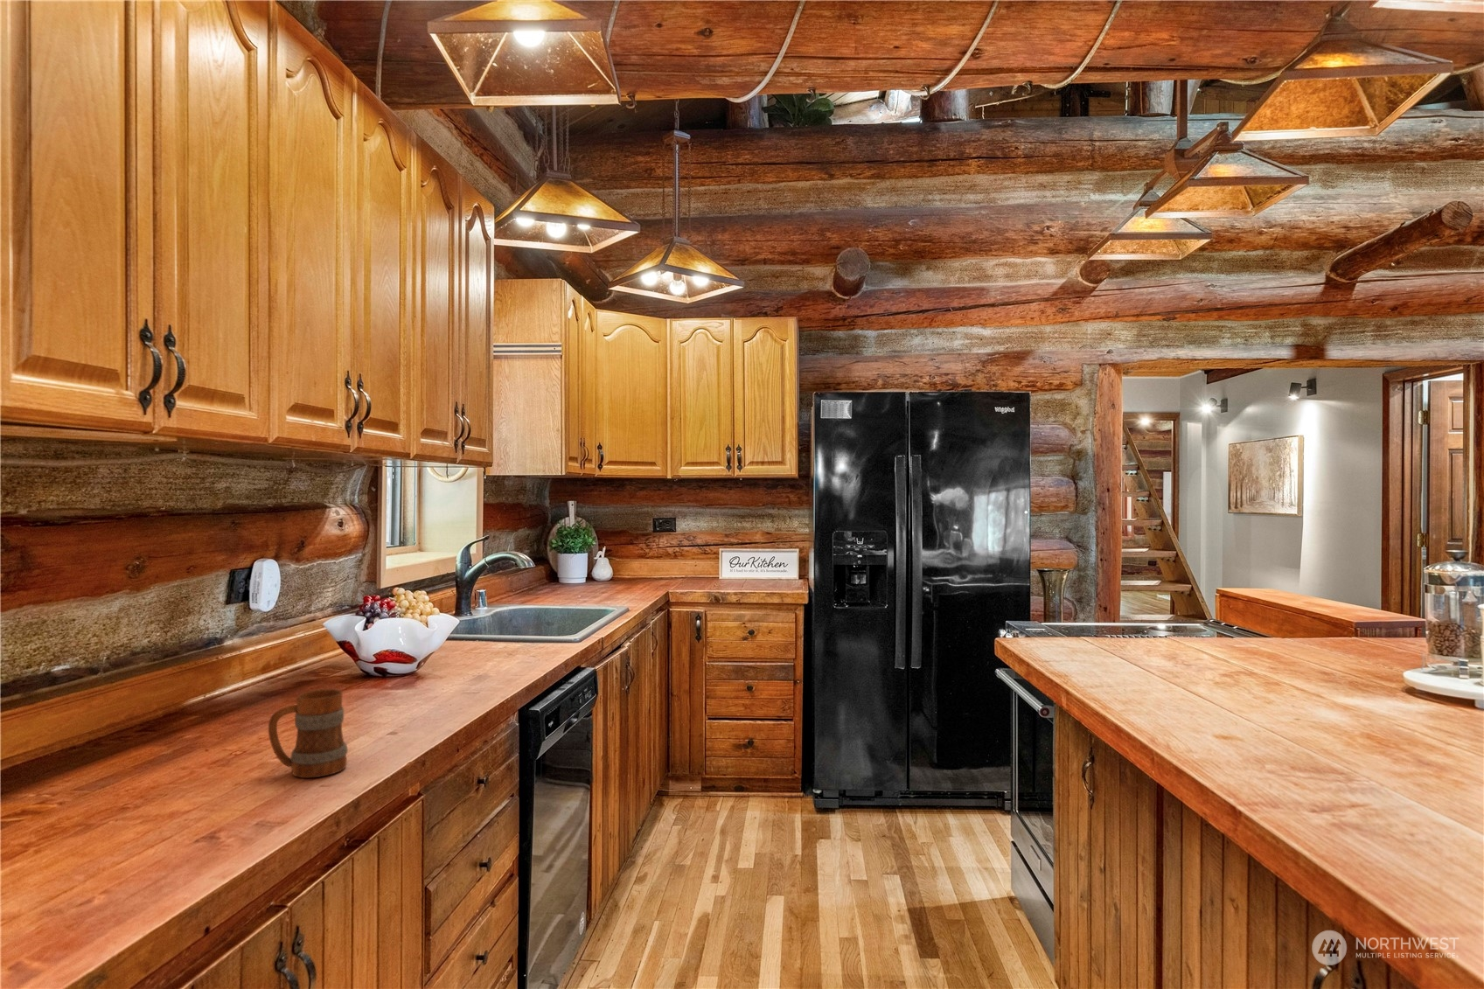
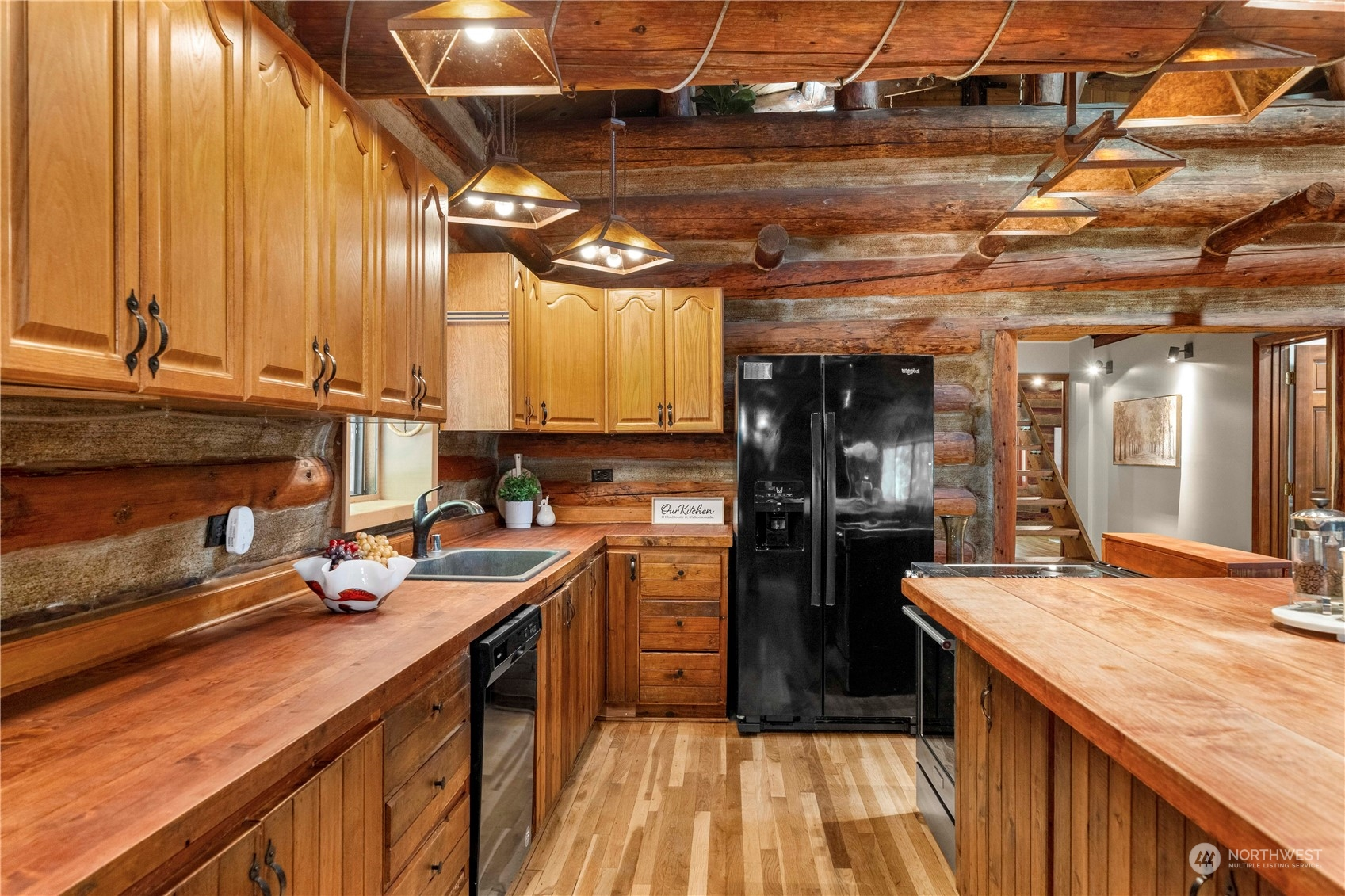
- mug (308, 732)
